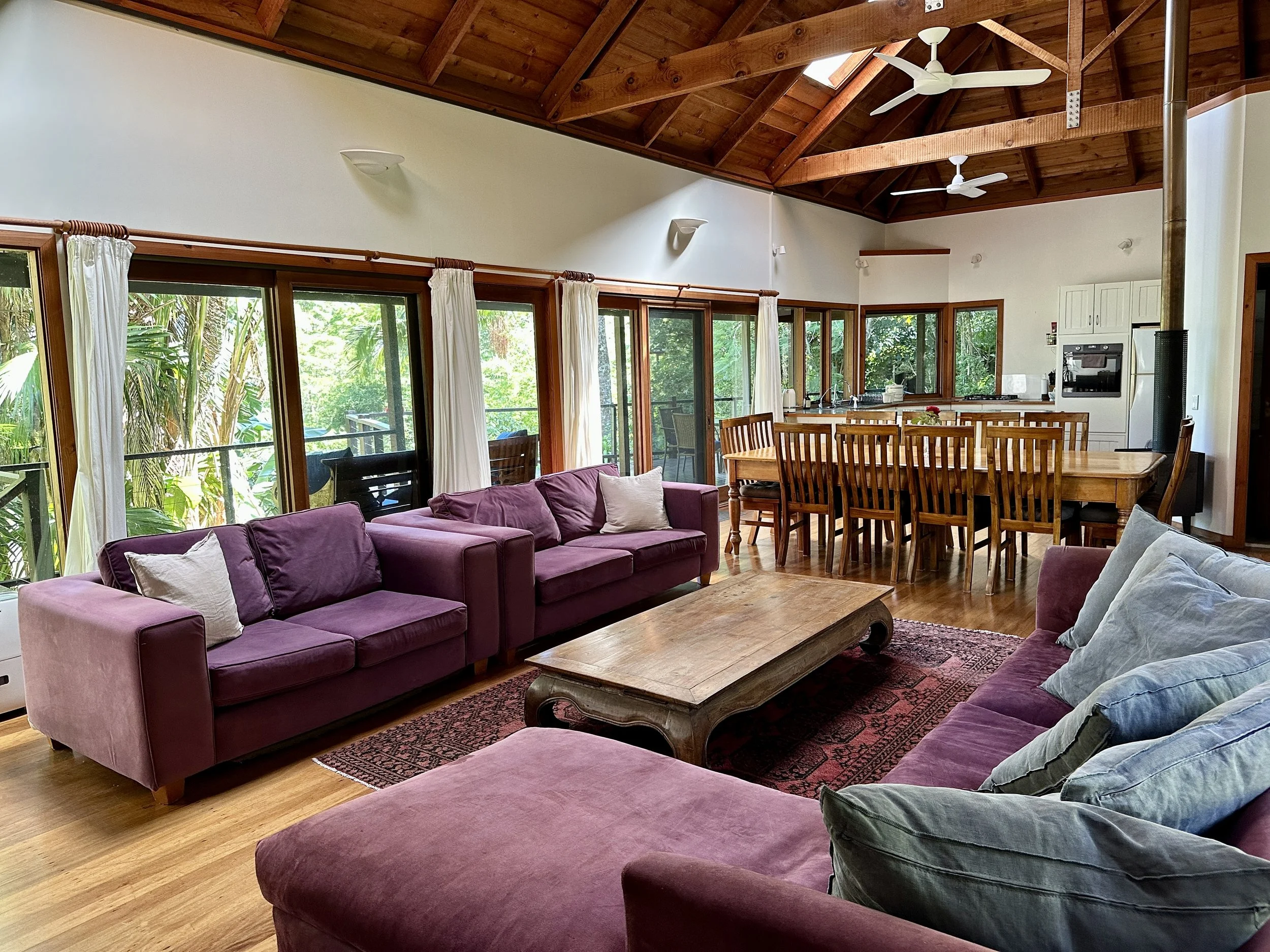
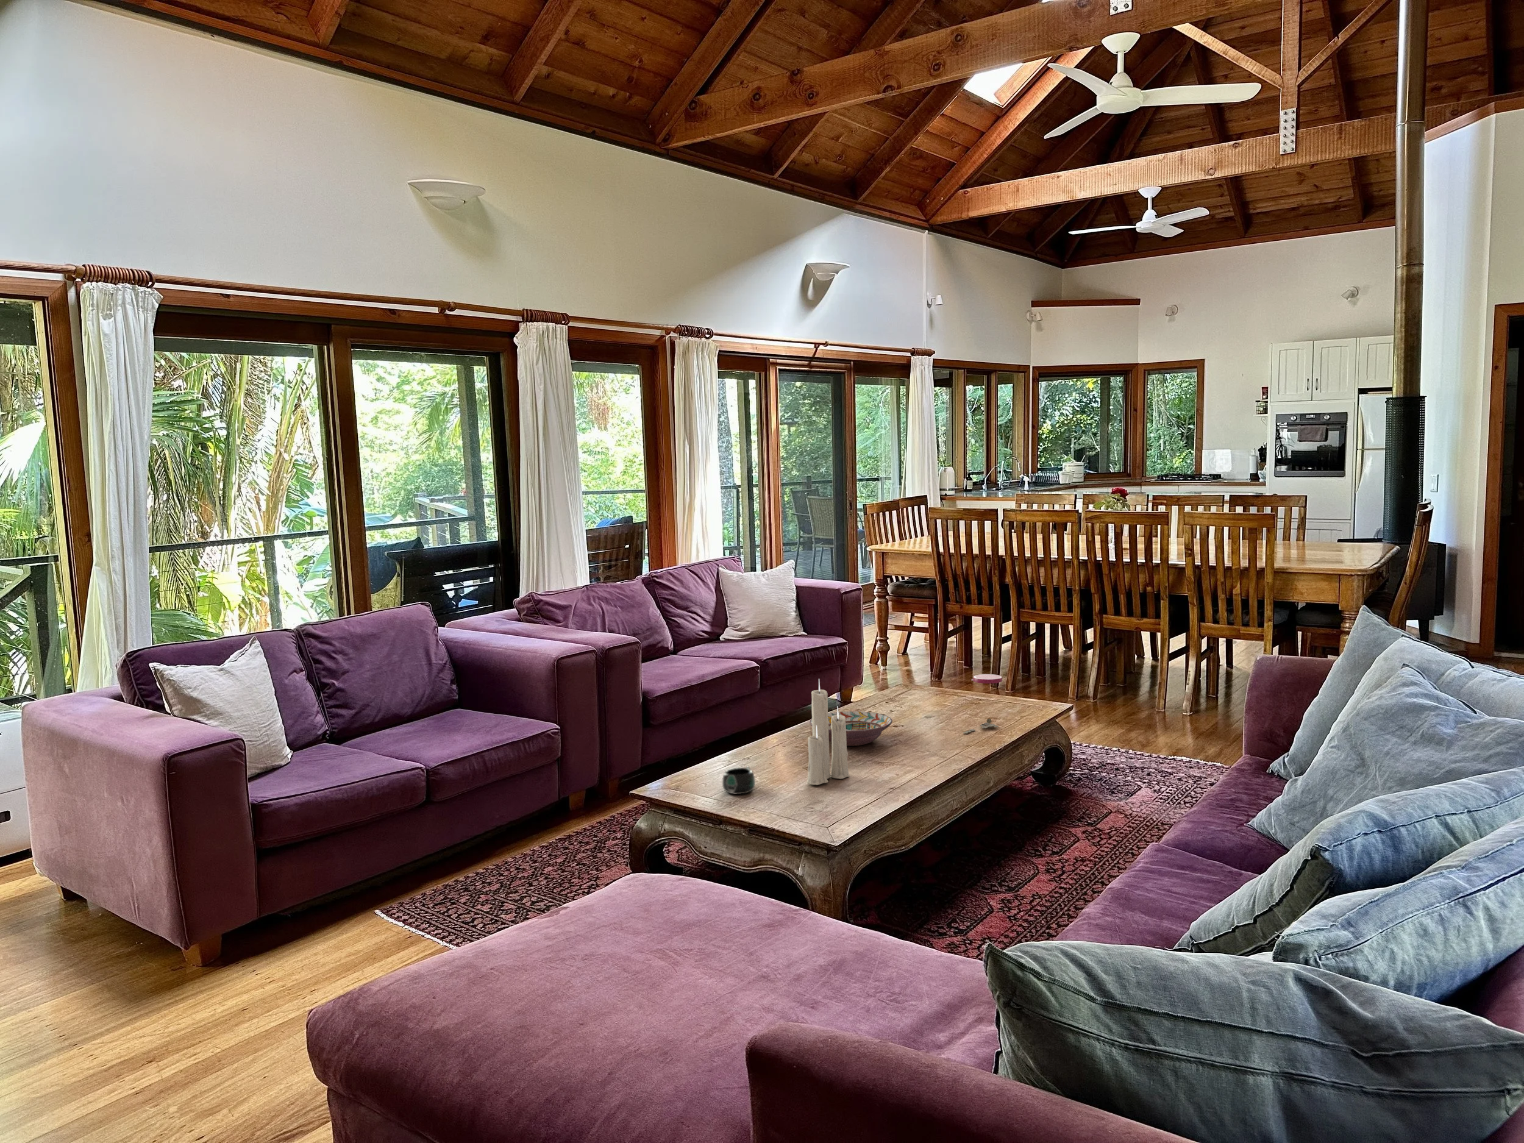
+ decorative bowl (851, 730)
+ jar (988, 719)
+ mug (740, 779)
+ candle (823, 726)
